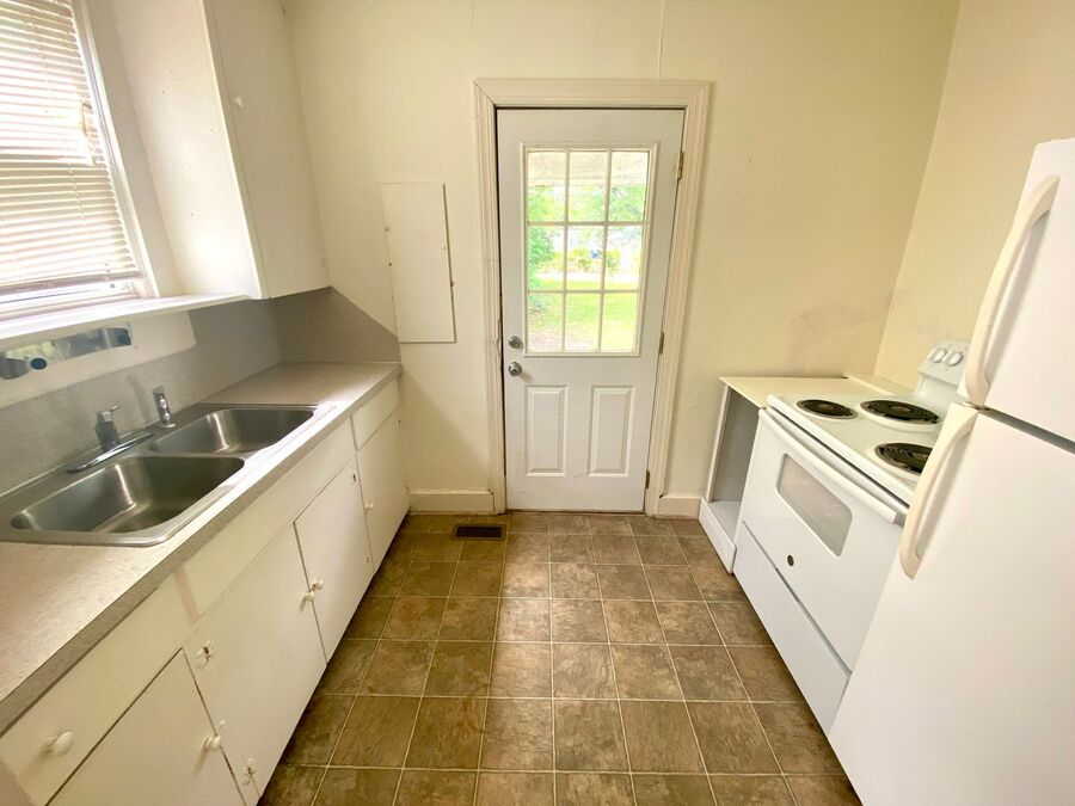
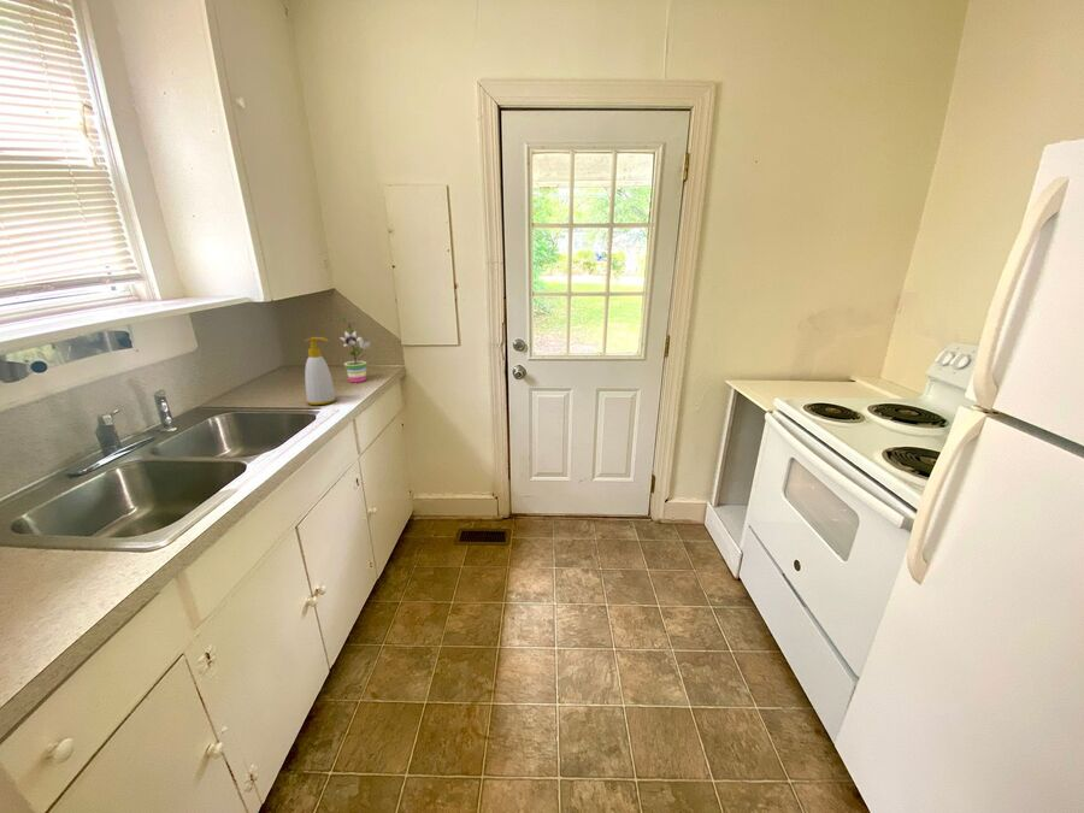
+ potted plant (358, 349)
+ soap bottle (317, 370)
